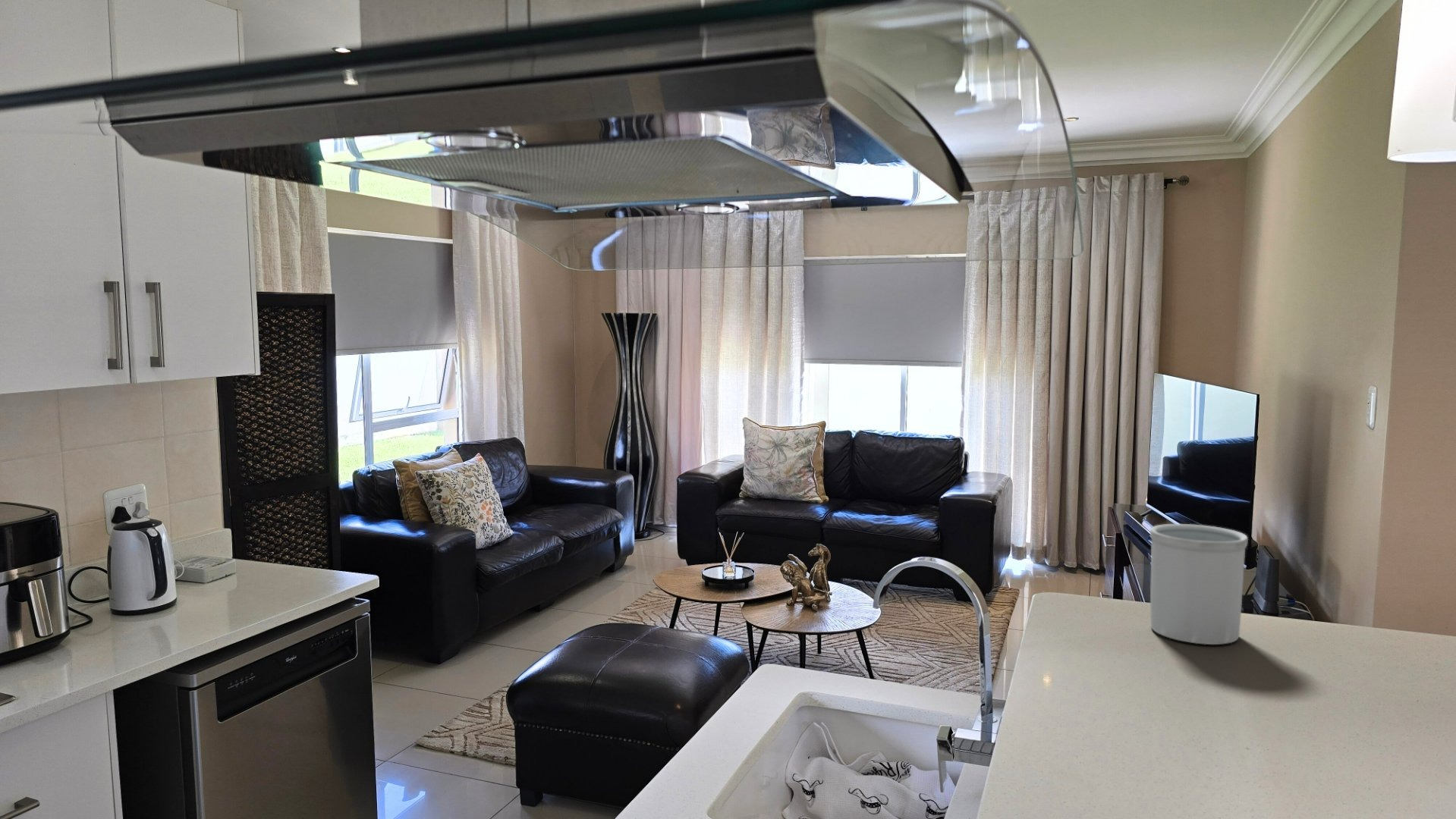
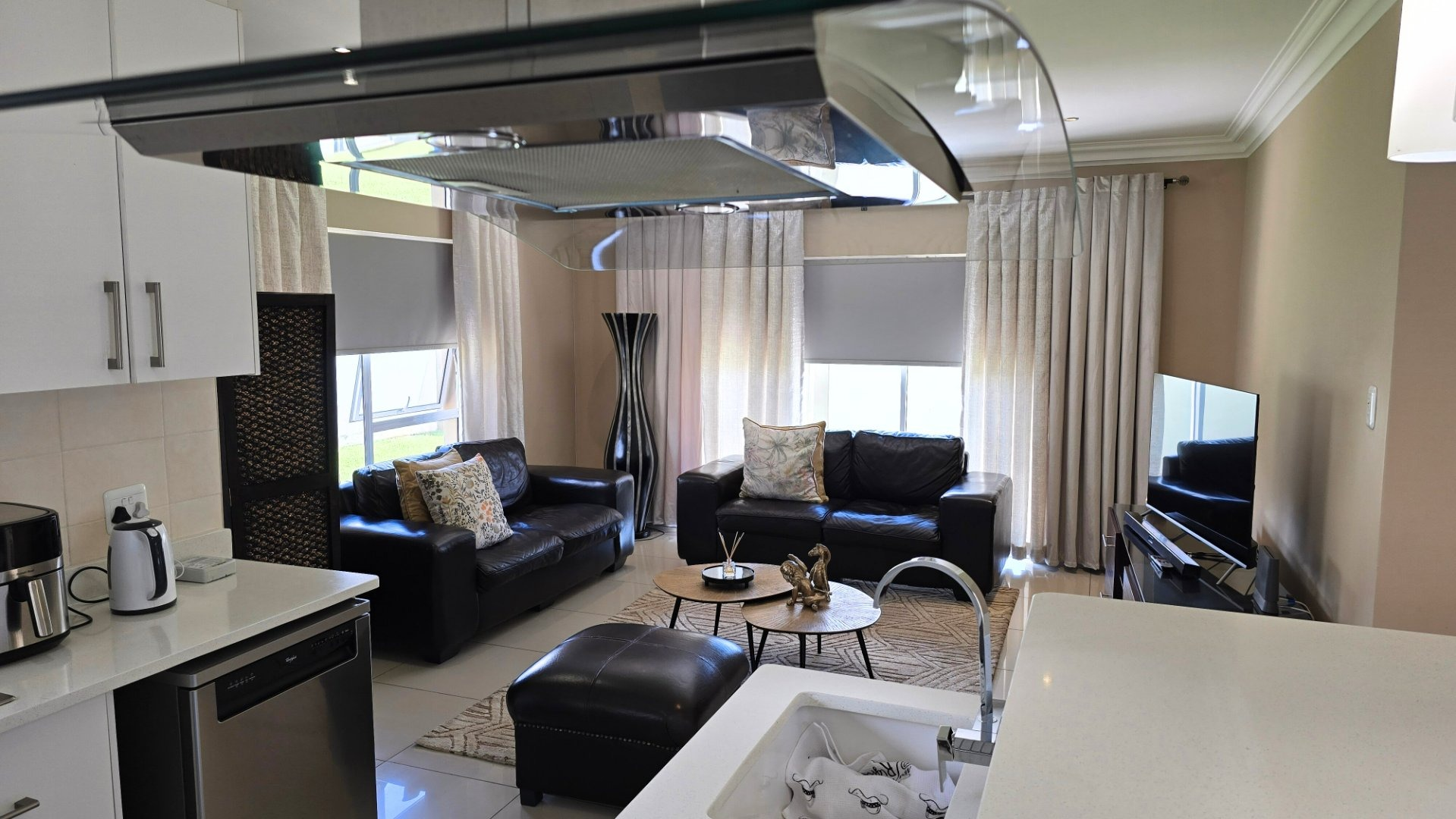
- utensil holder (1196, 582)
